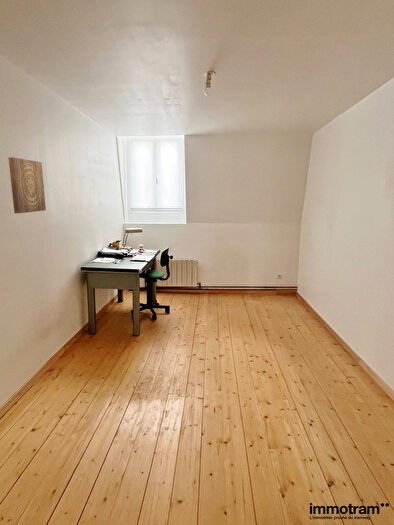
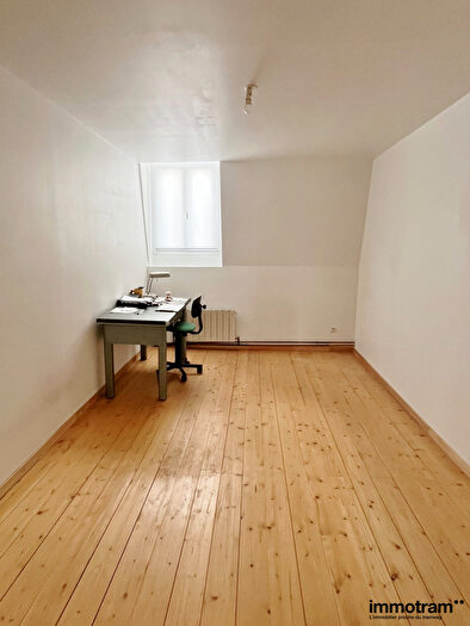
- wall art (28, 186)
